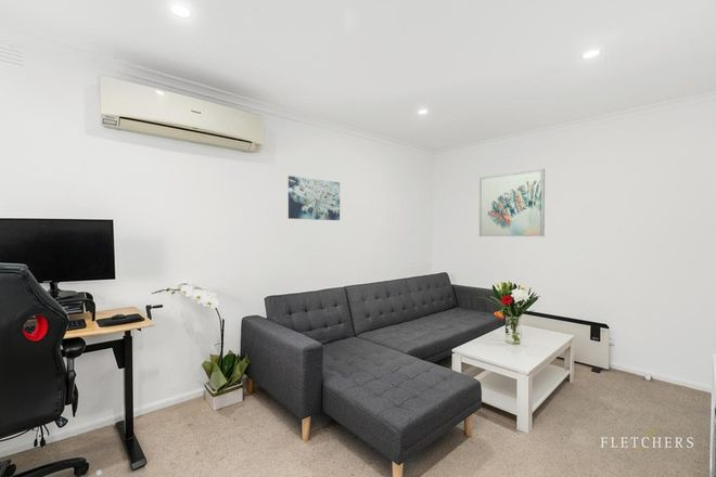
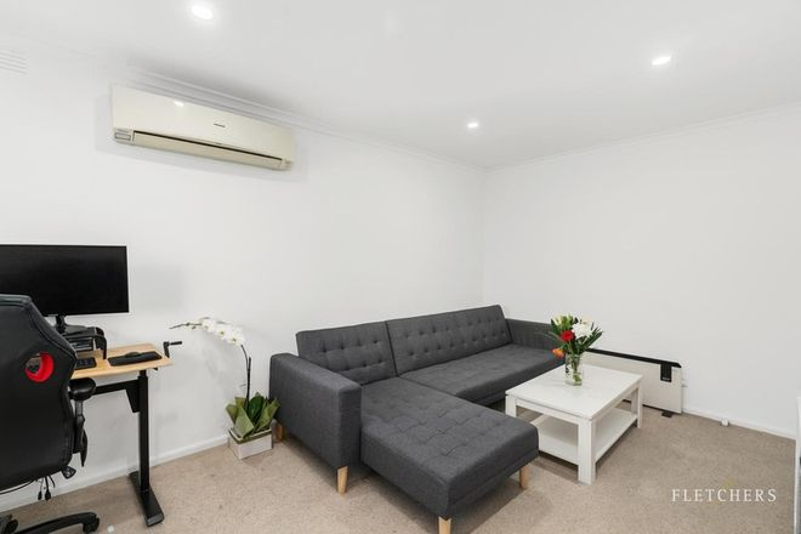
- wall art (509, 205)
- wall art (315, 199)
